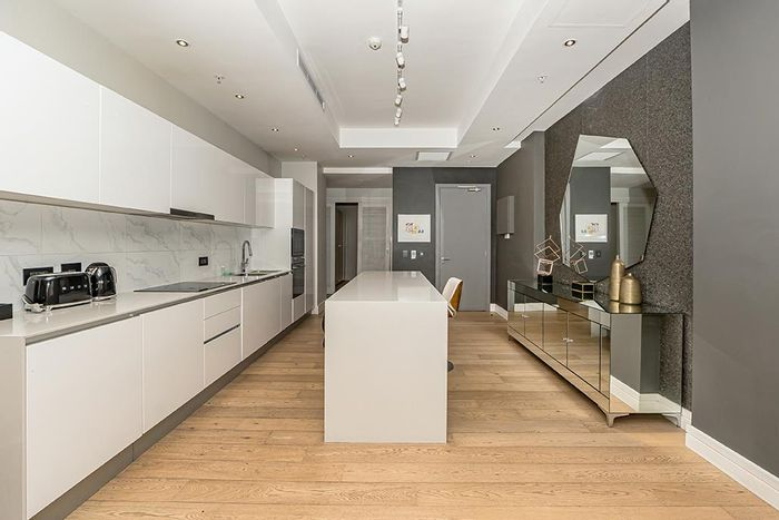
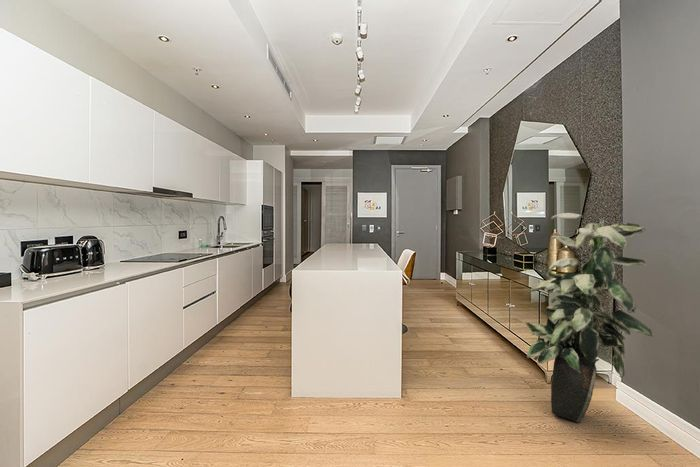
+ indoor plant (579, 314)
